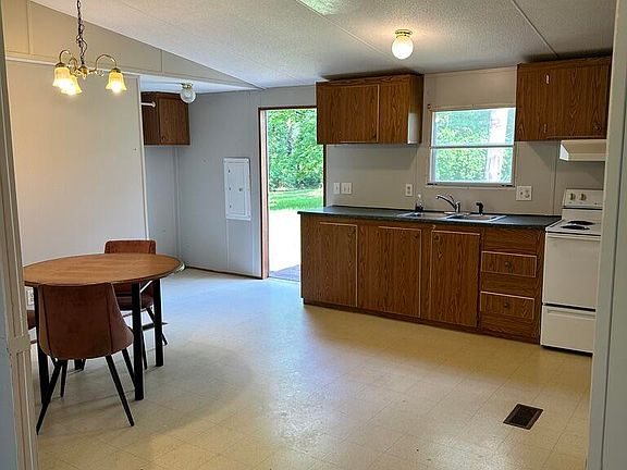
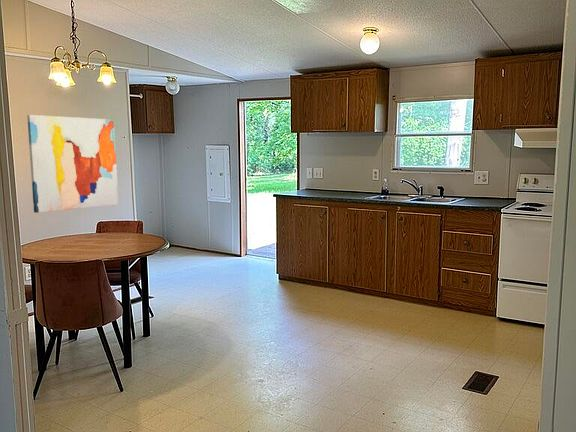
+ wall art (76, 163)
